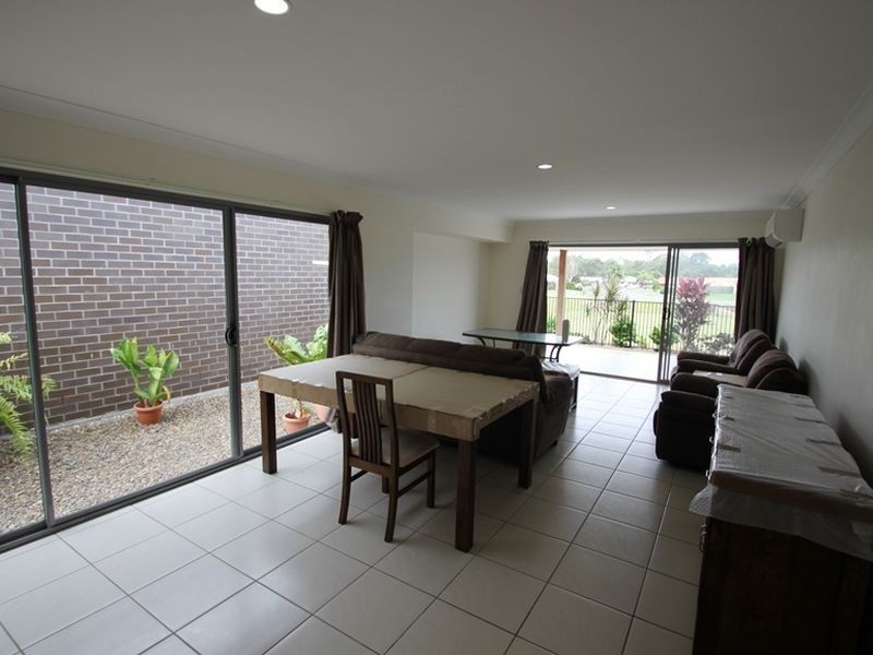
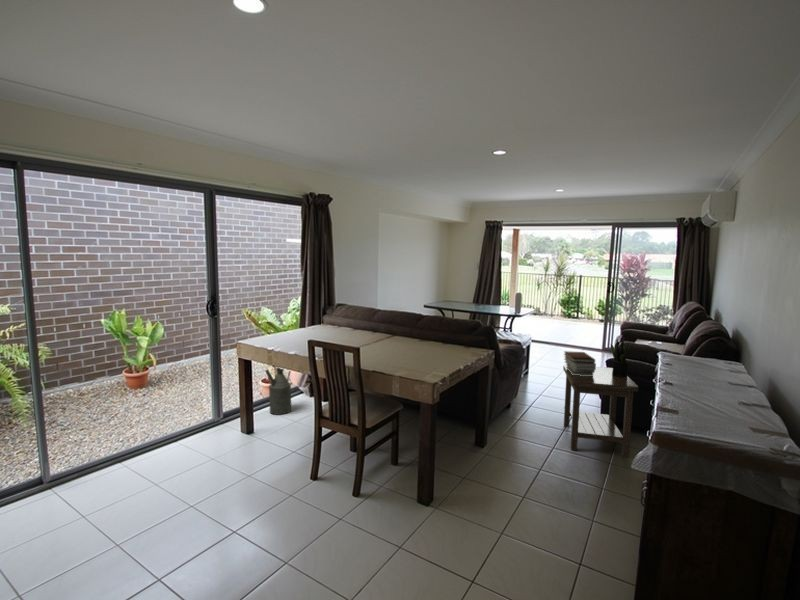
+ potted plant (620, 356)
+ watering can (278, 388)
+ side table (595, 413)
+ book stack (579, 363)
